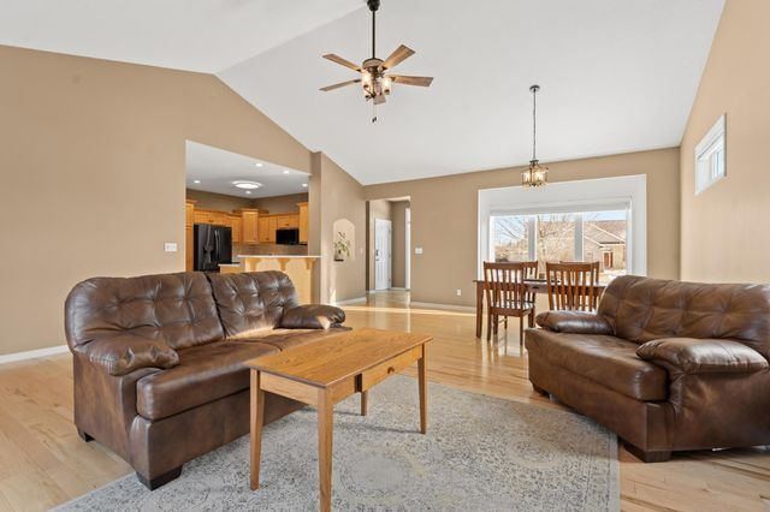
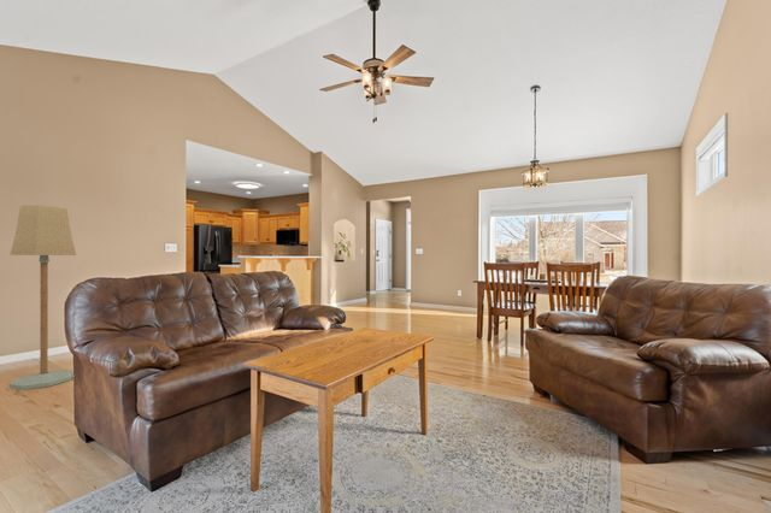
+ floor lamp (43, 294)
